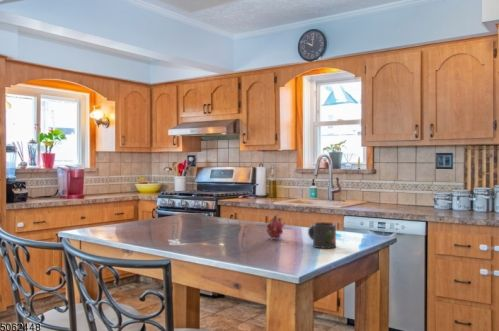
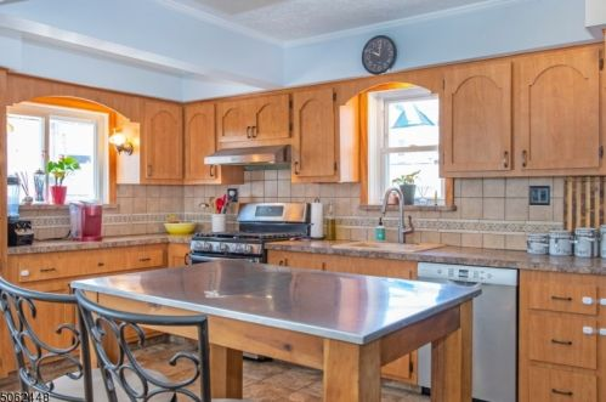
- fruit (275, 225)
- mug (321, 234)
